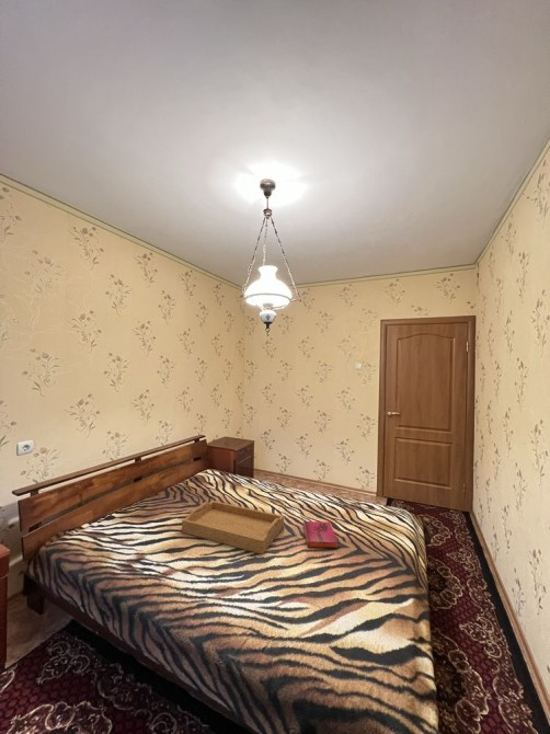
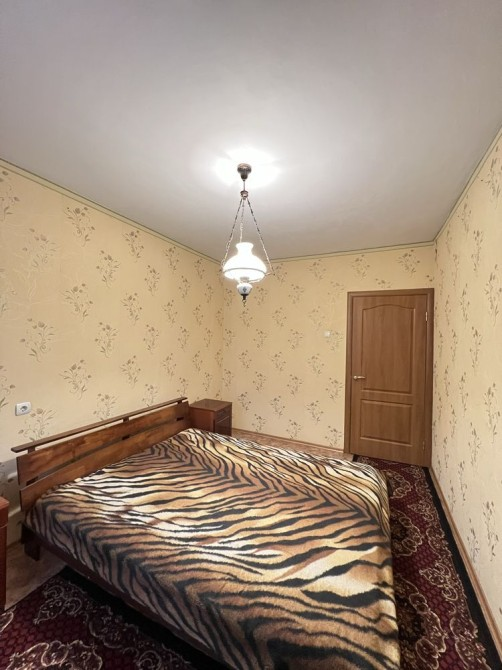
- serving tray (233, 521)
- hardback book (319, 534)
